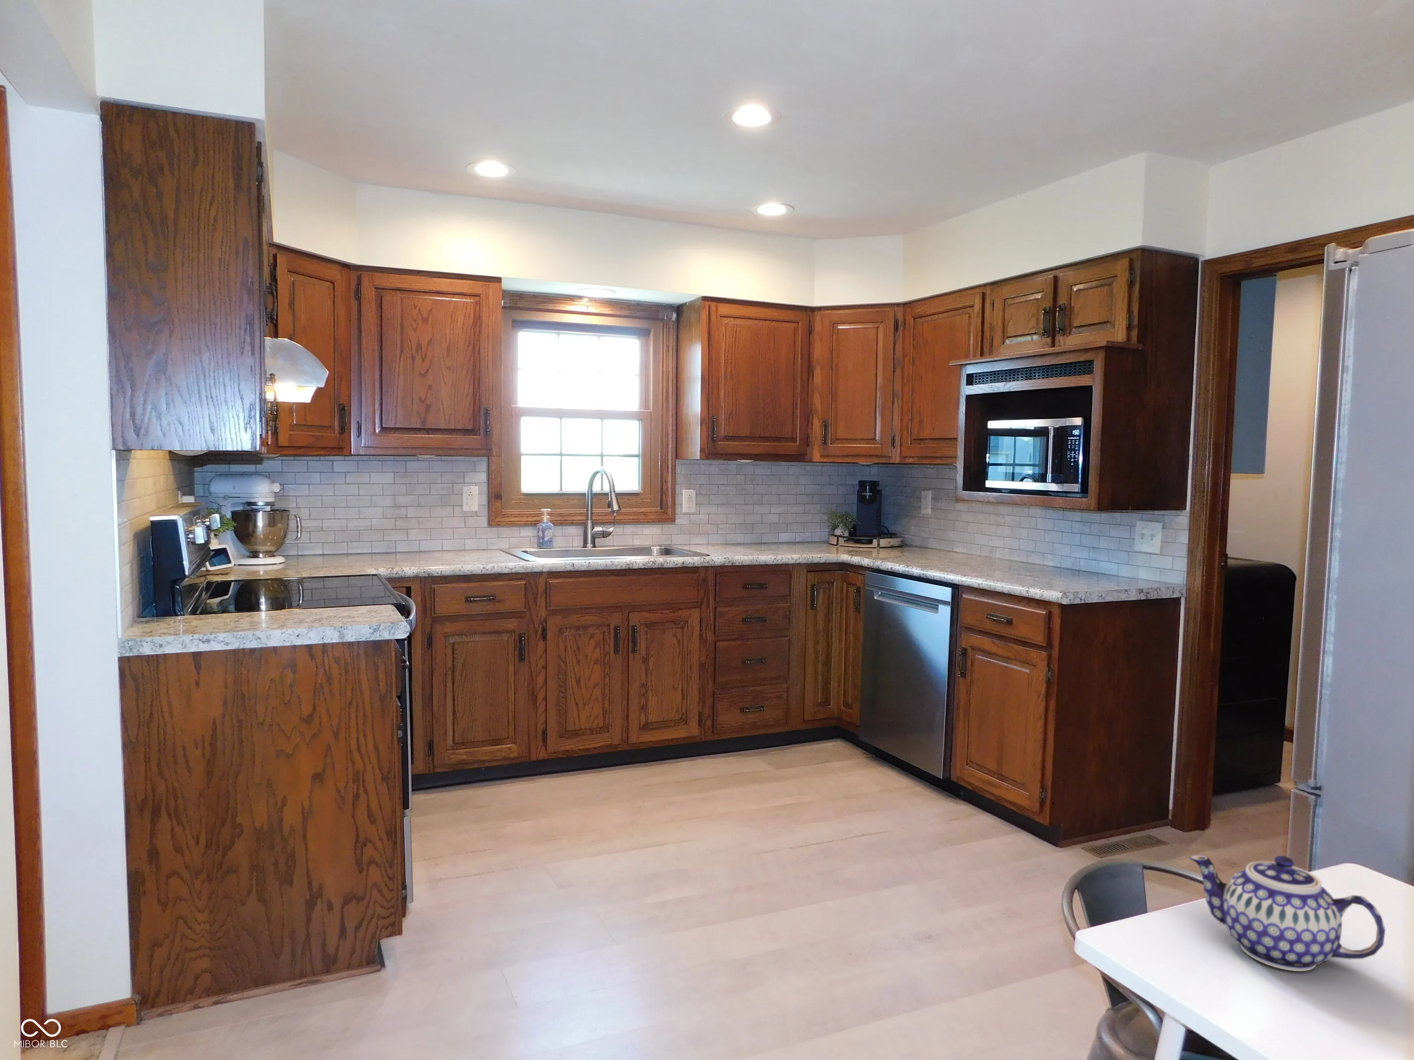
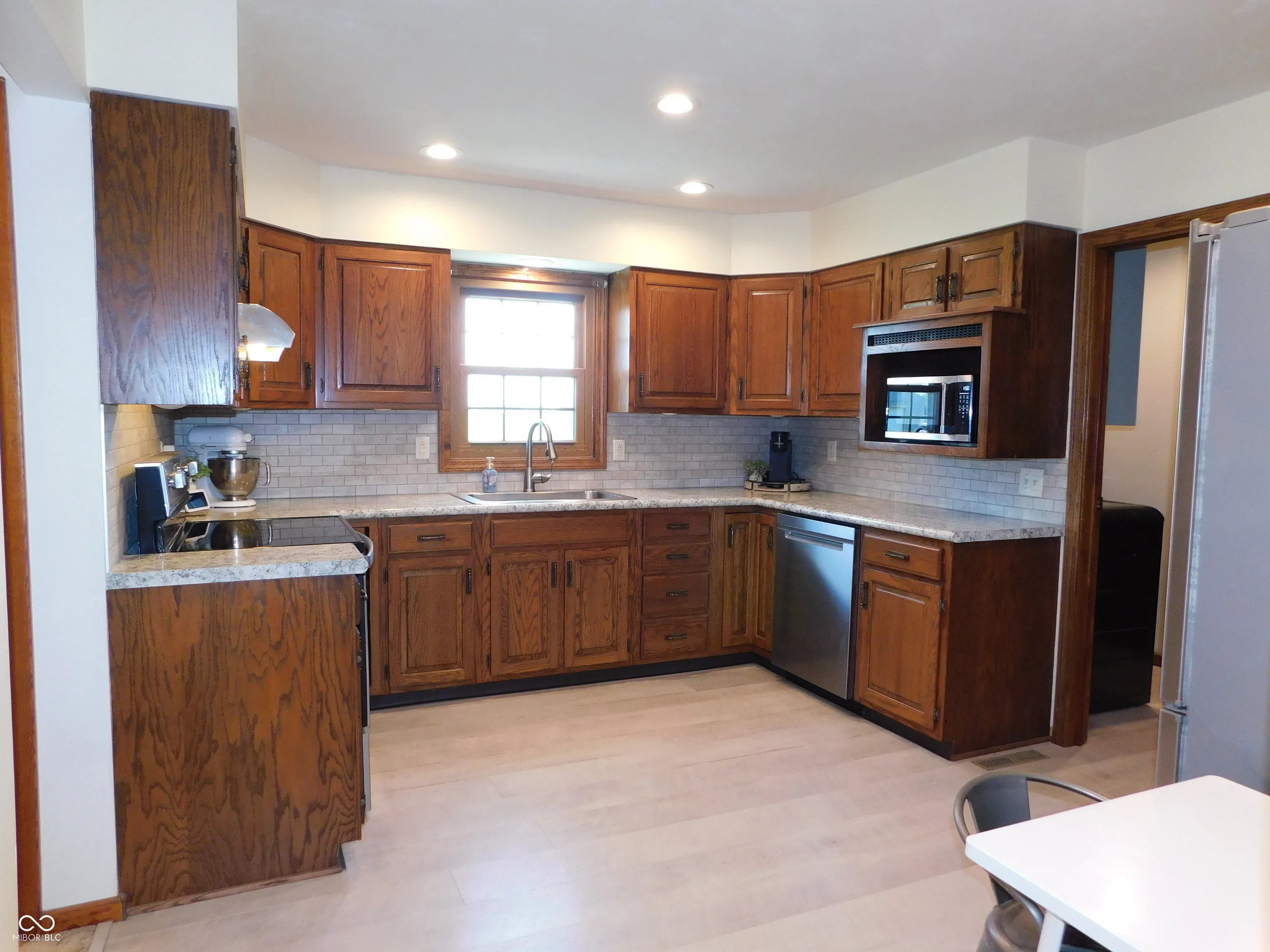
- teapot (1280, 905)
